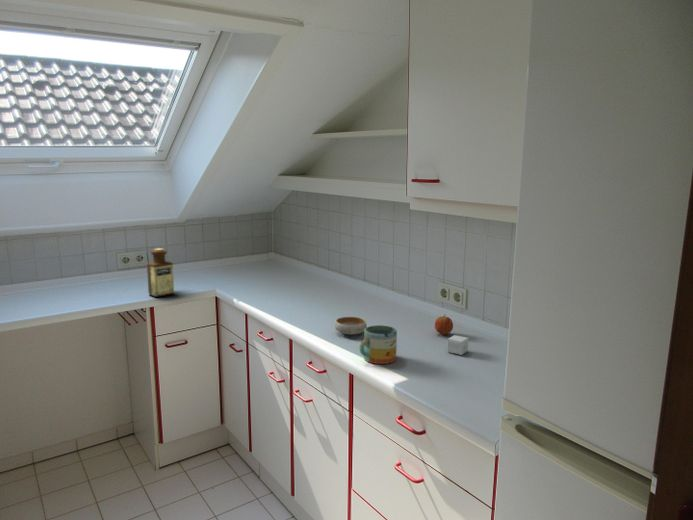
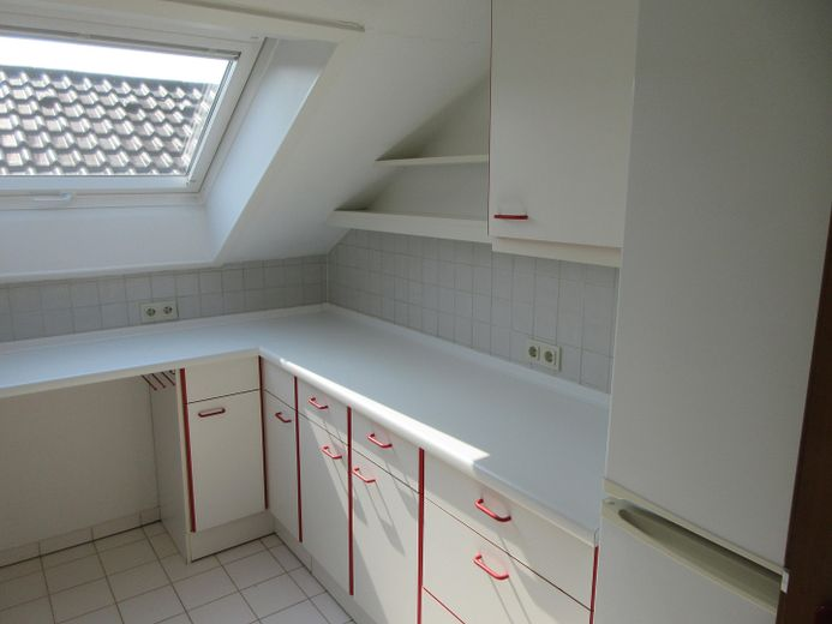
- bottle (160, 271)
- fruit (443, 324)
- small box (457, 344)
- bowl (350, 326)
- mug (376, 344)
